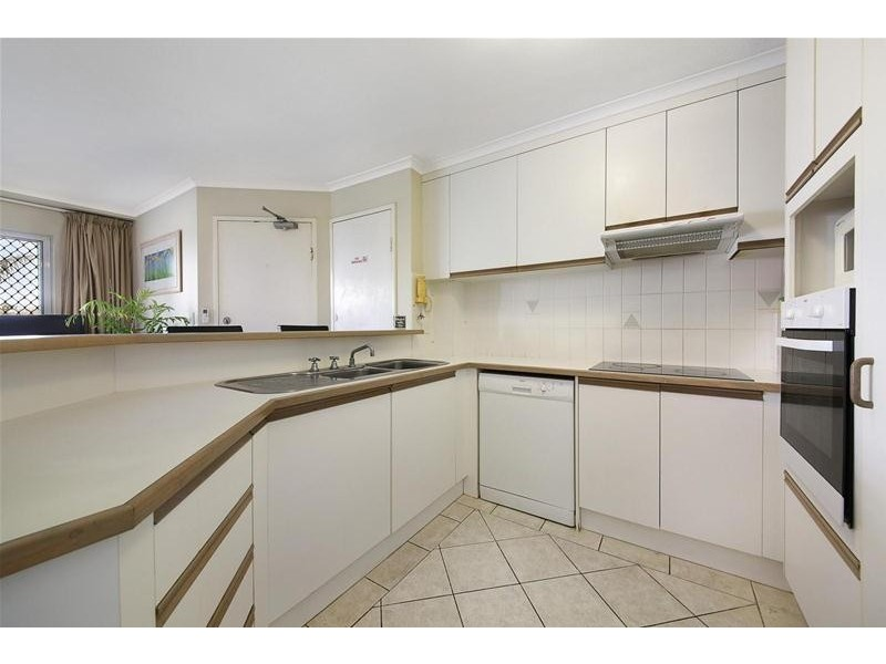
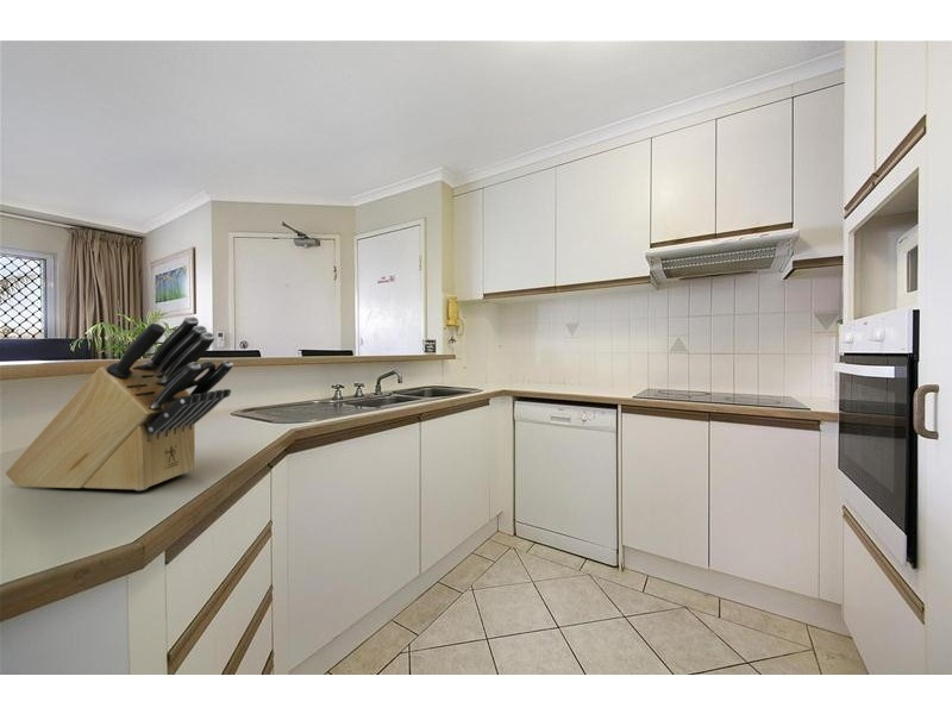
+ knife block (127, 397)
